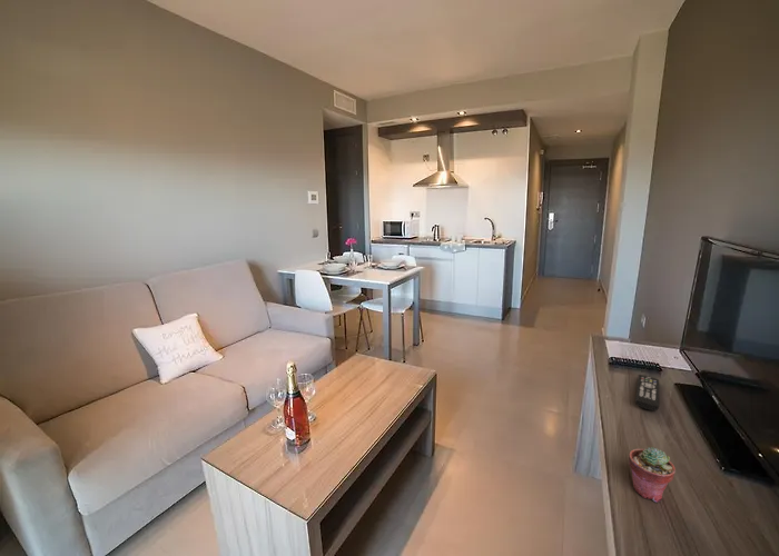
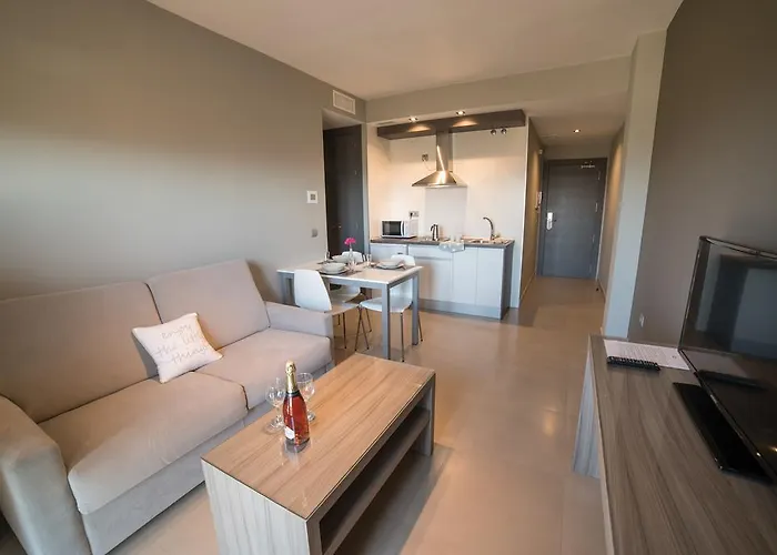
- remote control (647, 390)
- potted succulent (650, 469)
